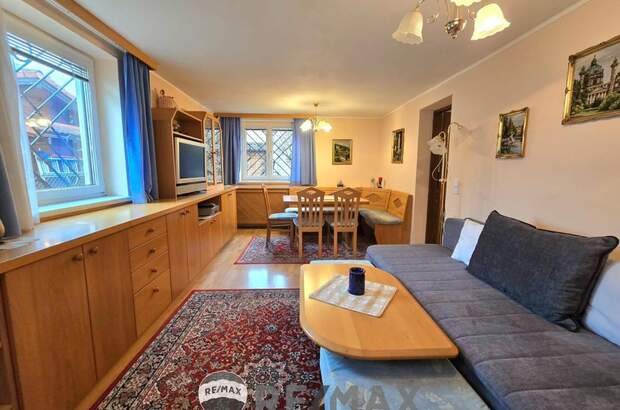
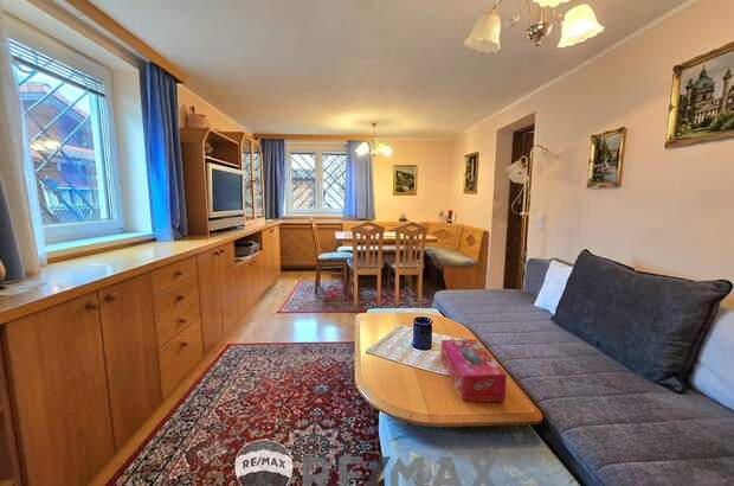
+ tissue box (469, 366)
